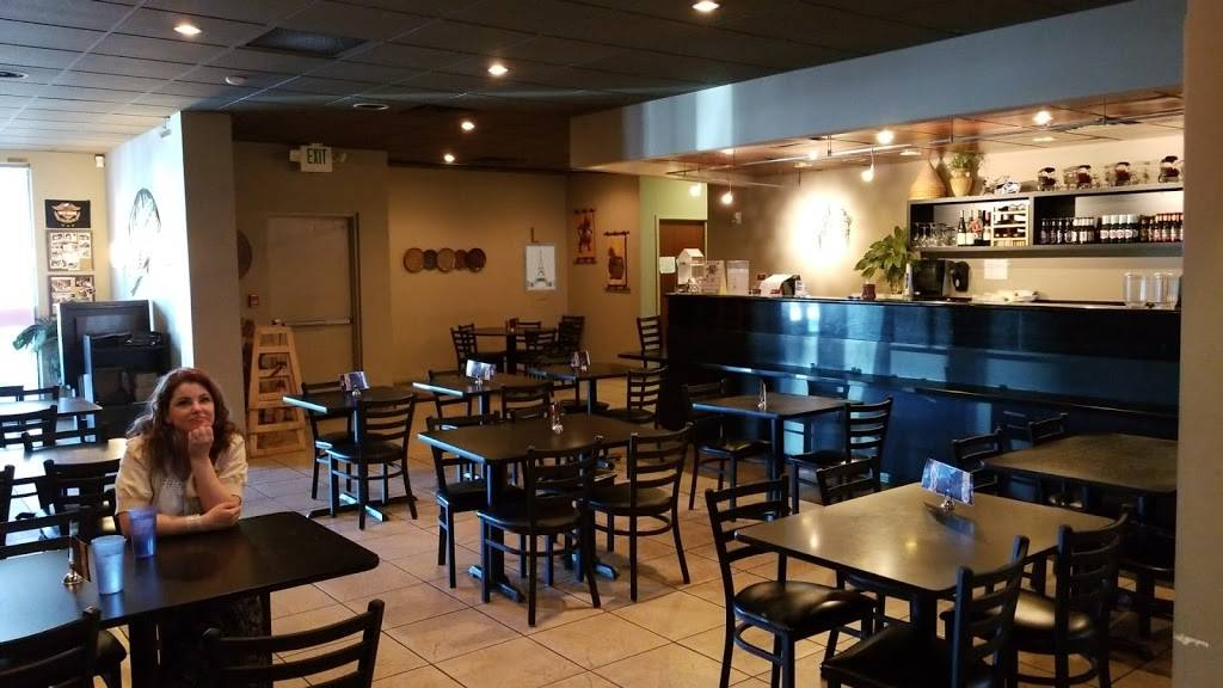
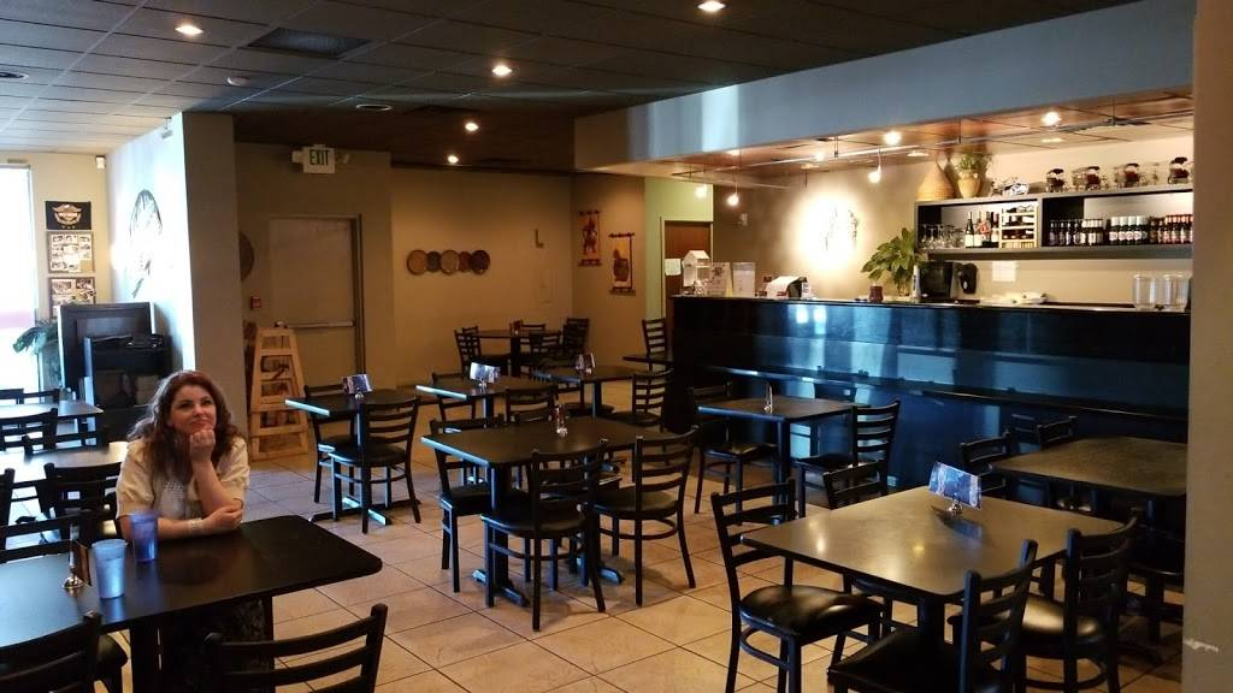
- wall art (540, 268)
